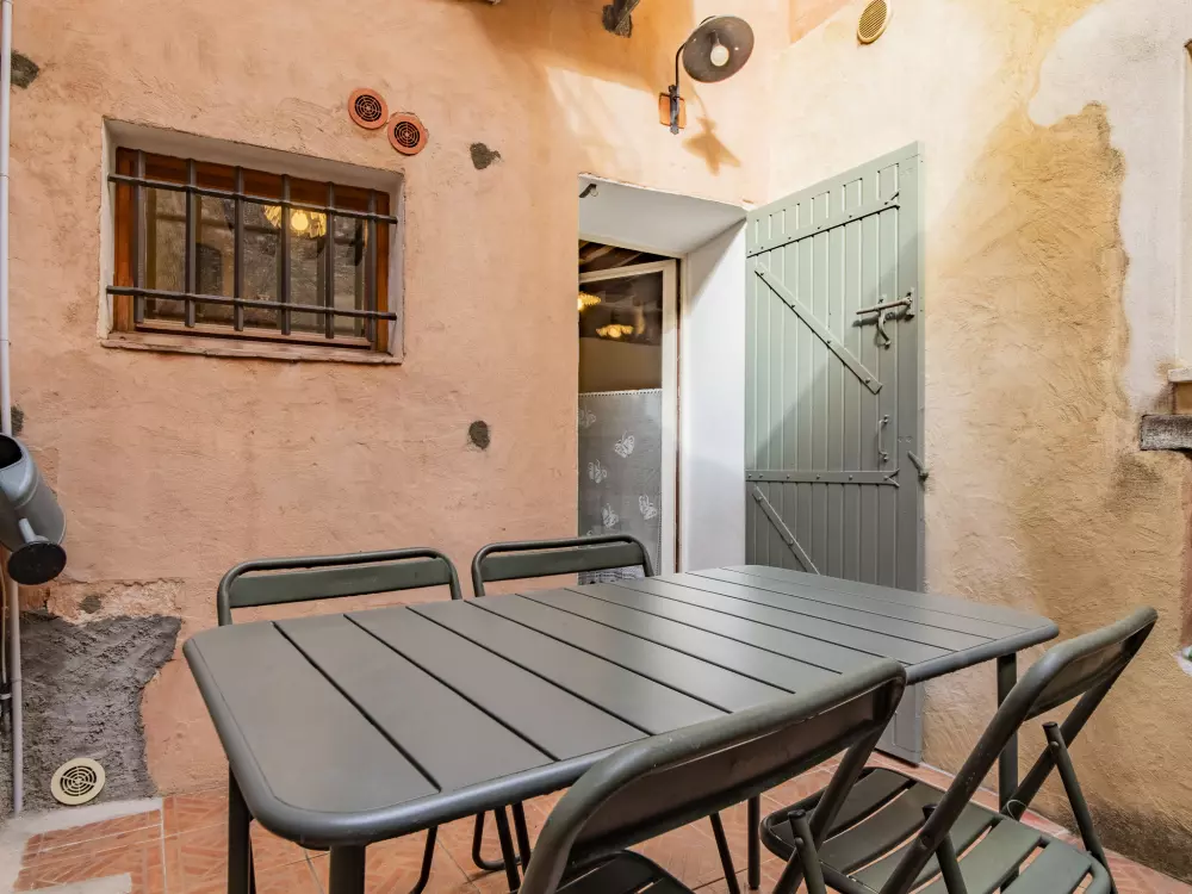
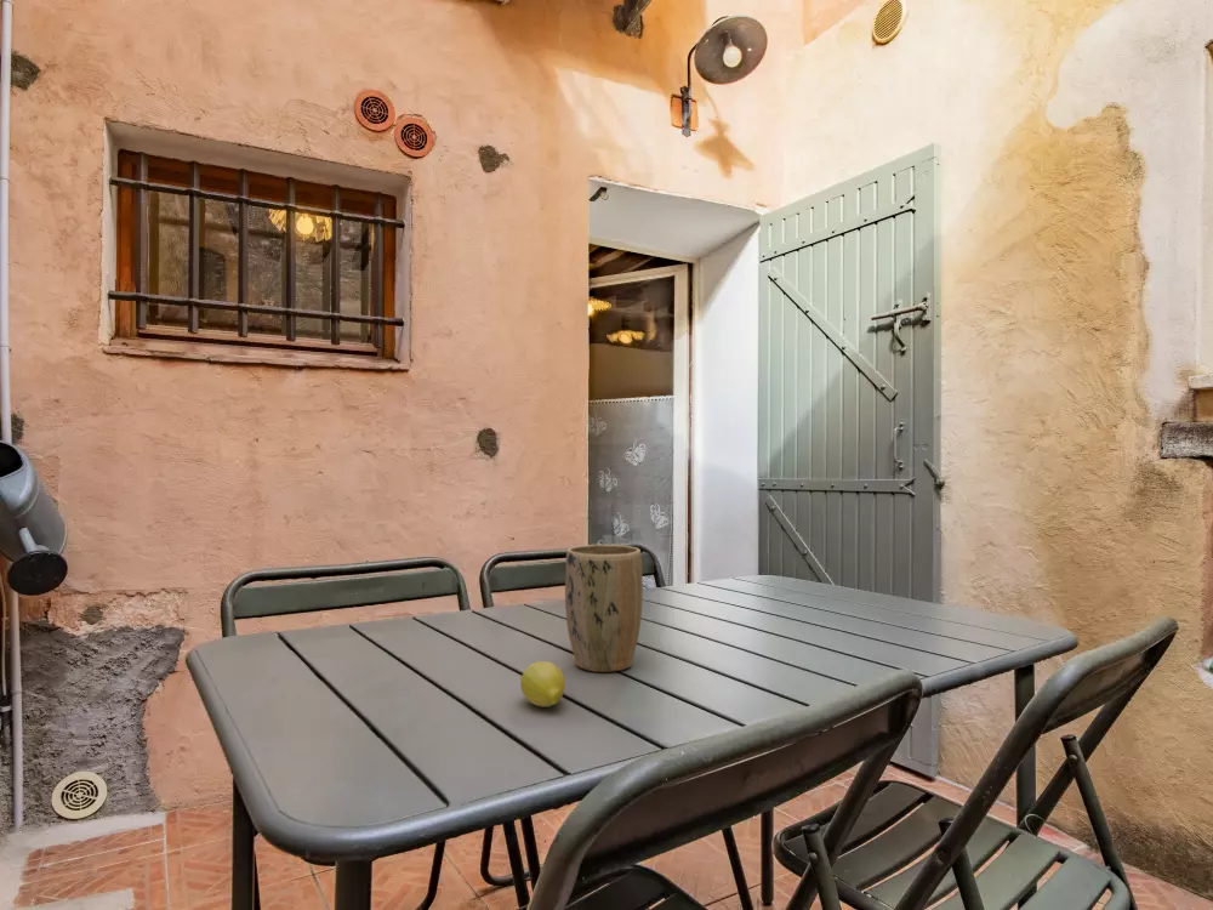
+ plant pot (603, 605)
+ fruit (543, 683)
